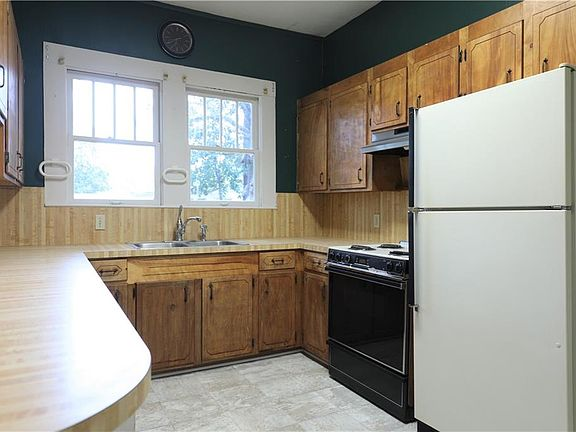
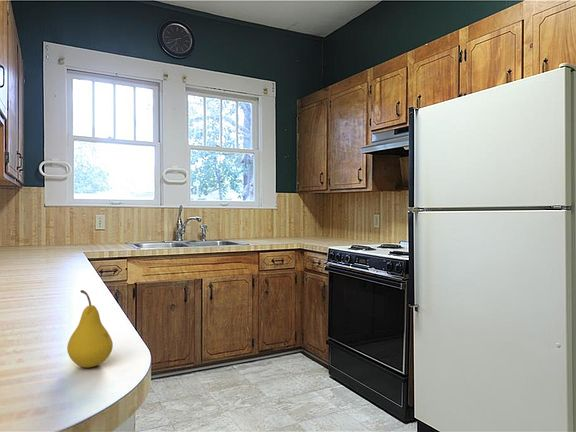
+ fruit (90, 327)
